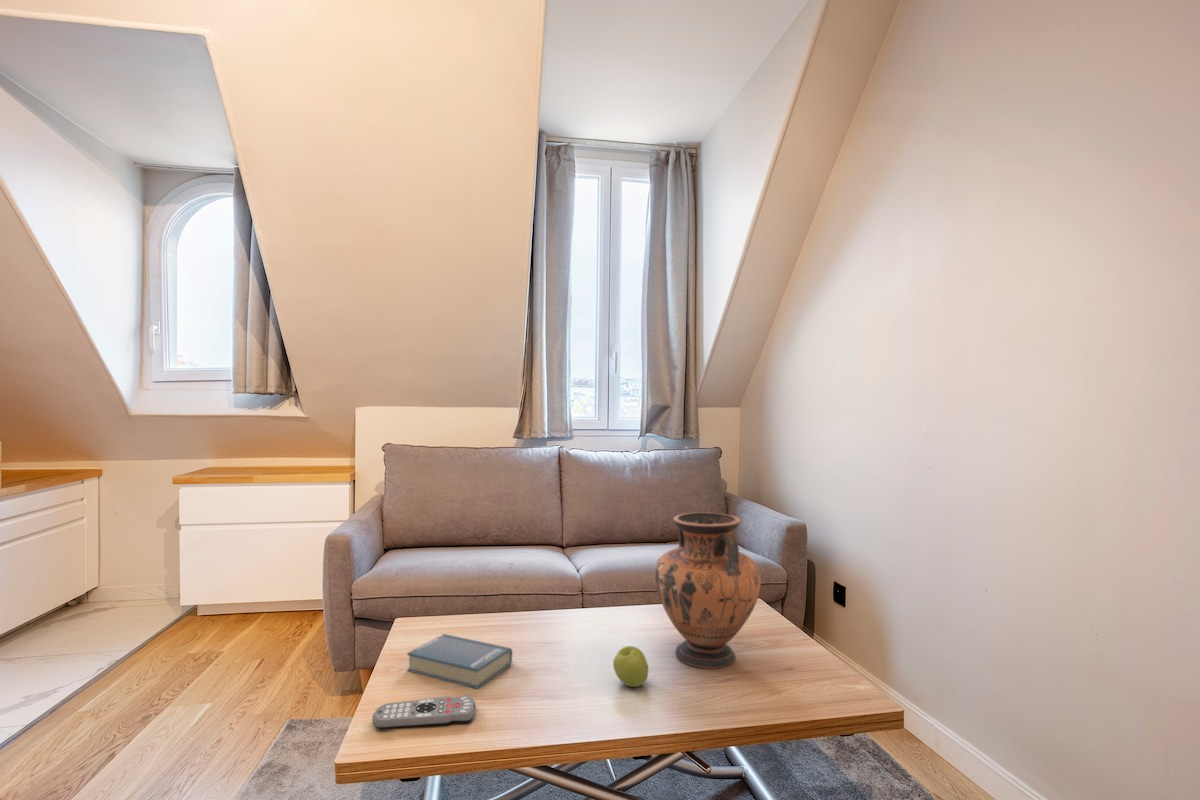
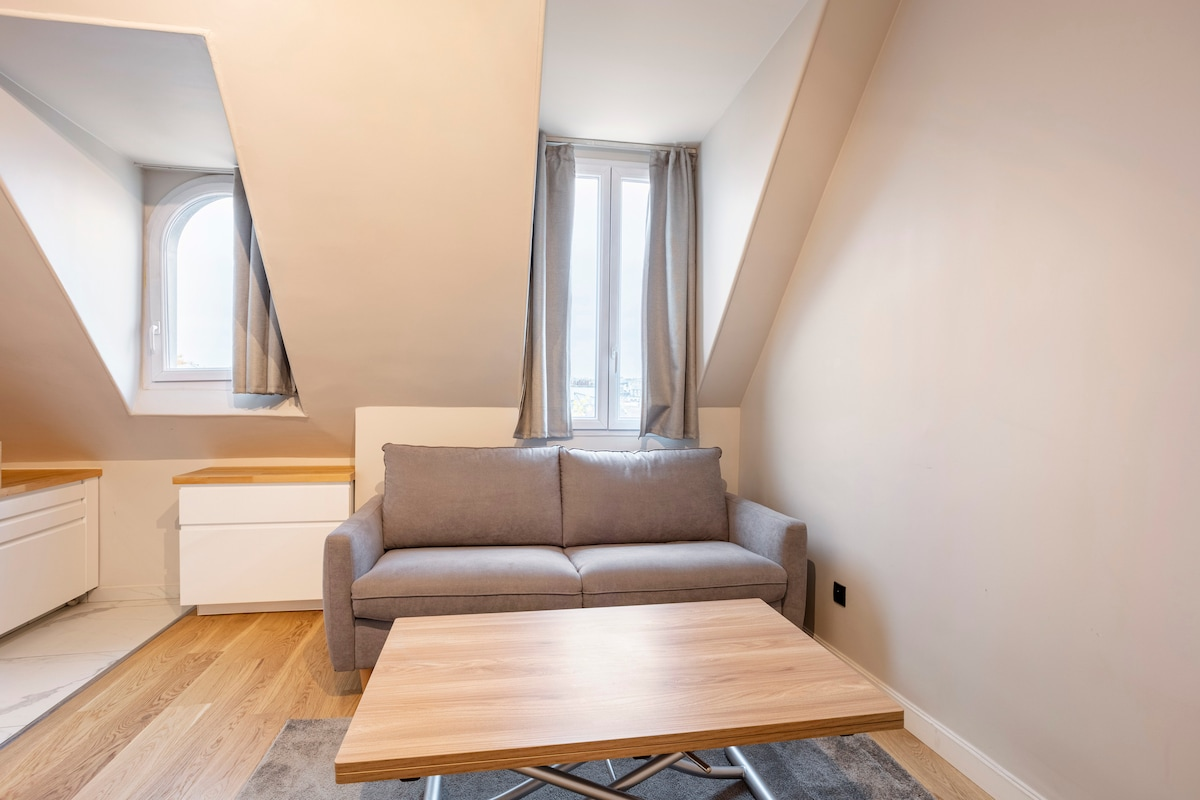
- apple (630, 666)
- remote control (424, 712)
- hardback book (460, 658)
- vase (706, 587)
